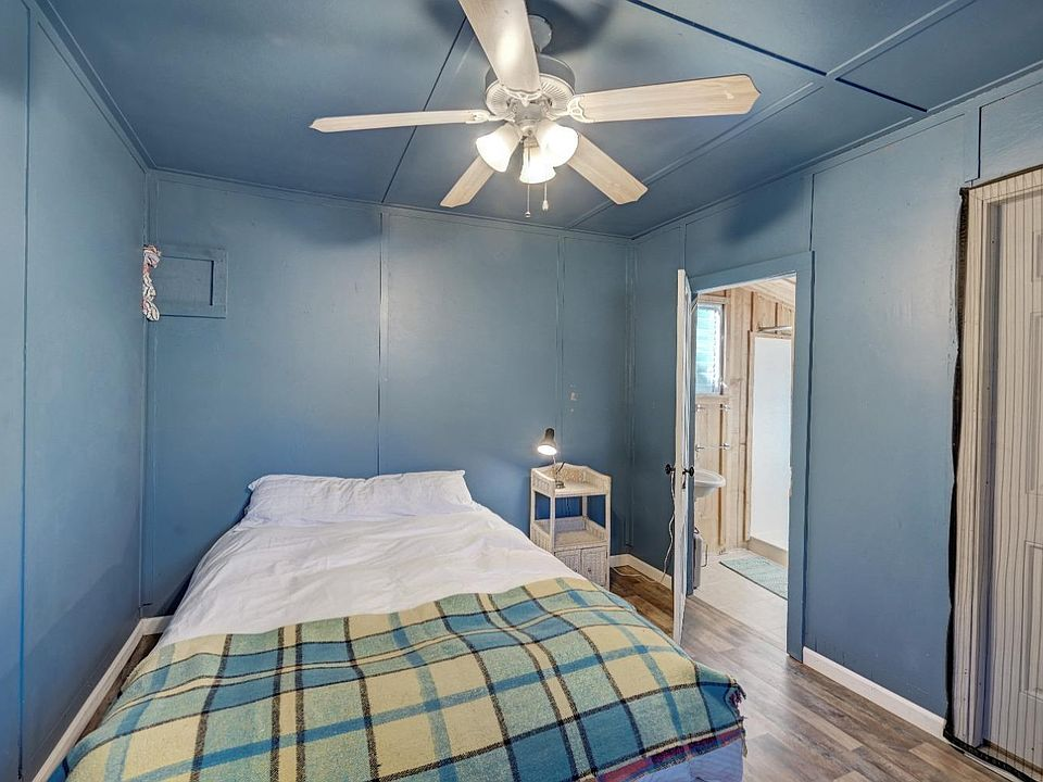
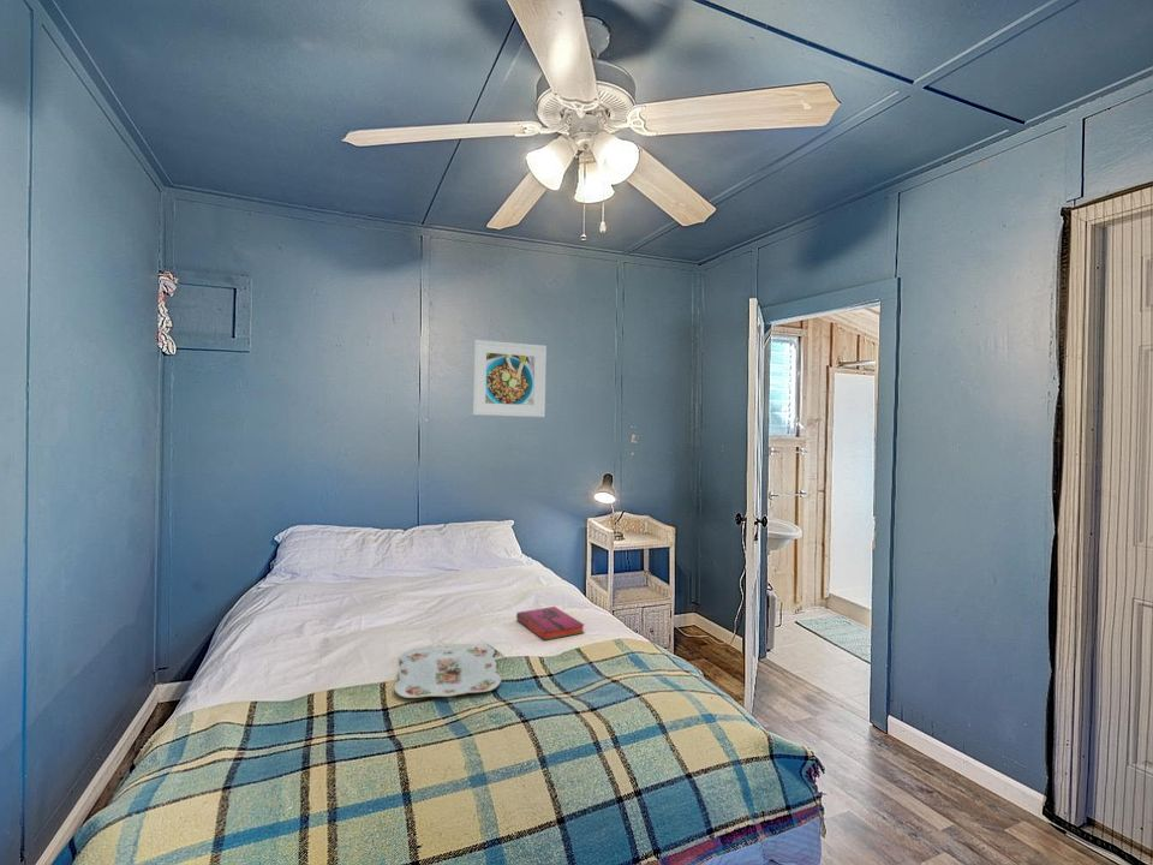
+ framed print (509, 378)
+ hardback book (549, 621)
+ serving tray (448, 669)
